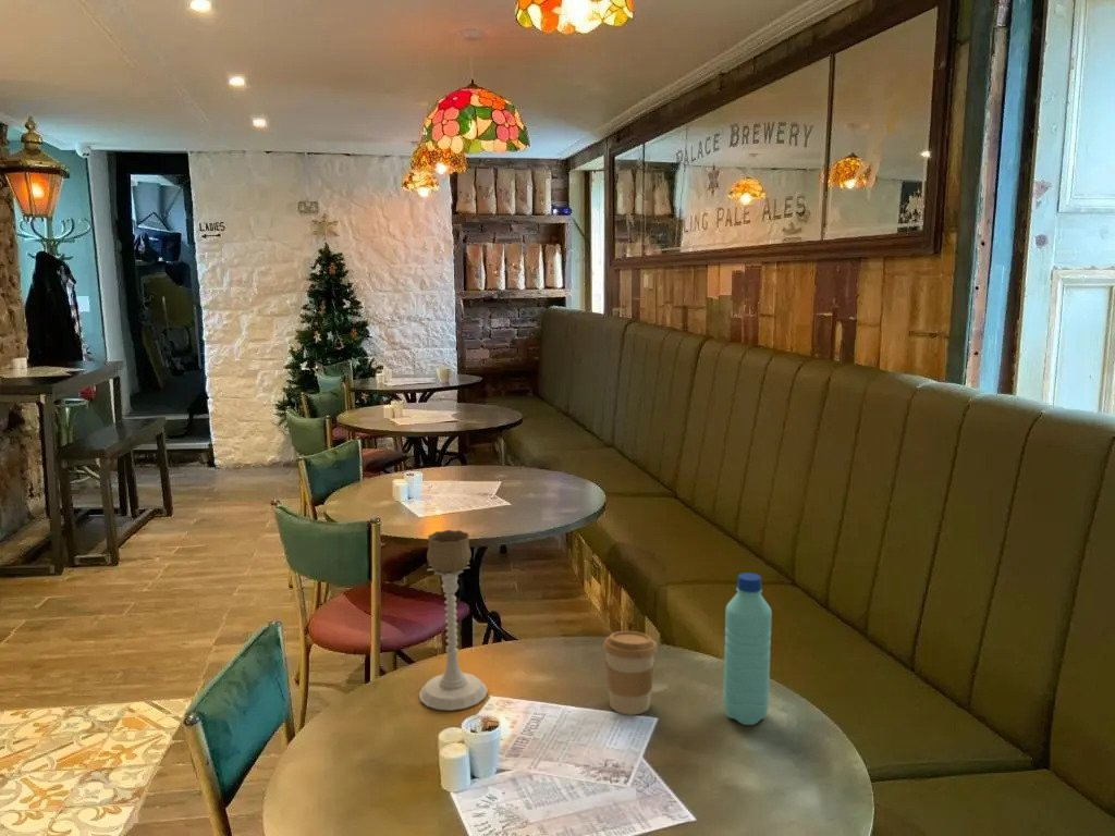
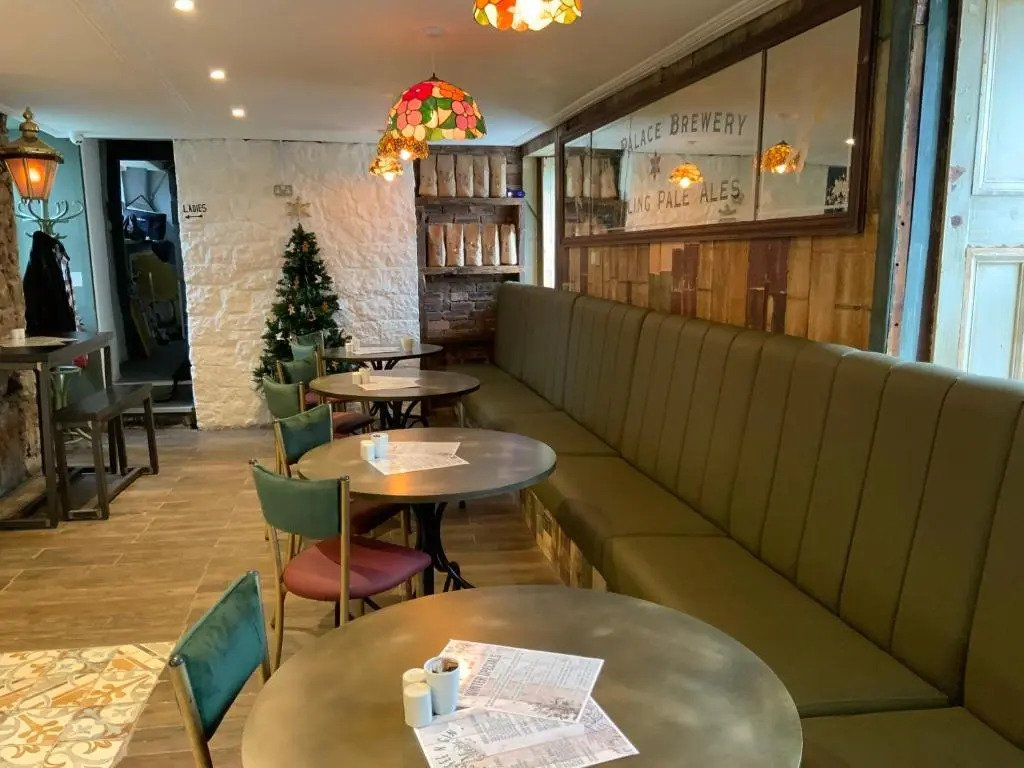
- water bottle (747, 647)
- coffee cup (629, 669)
- candle holder (451, 615)
